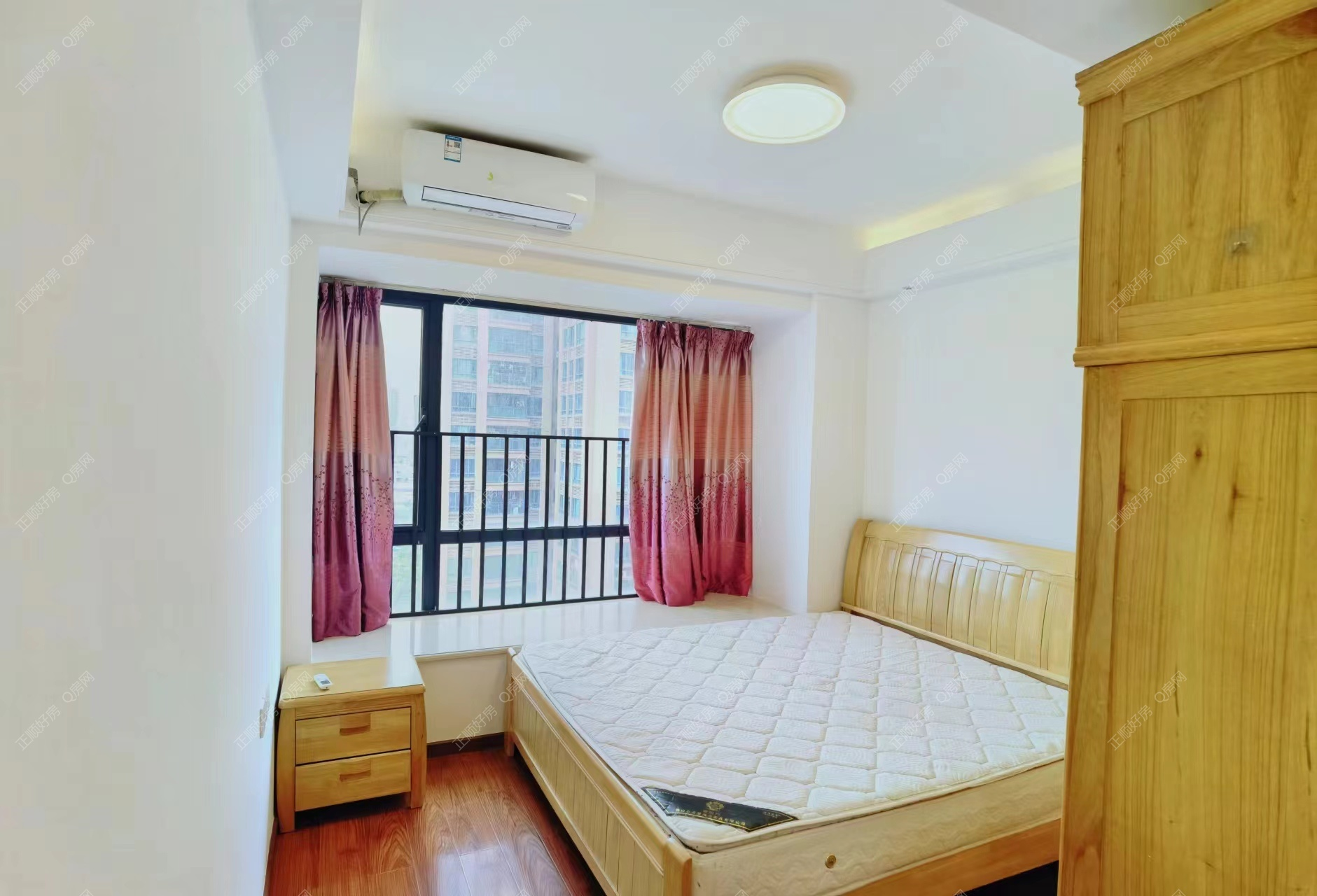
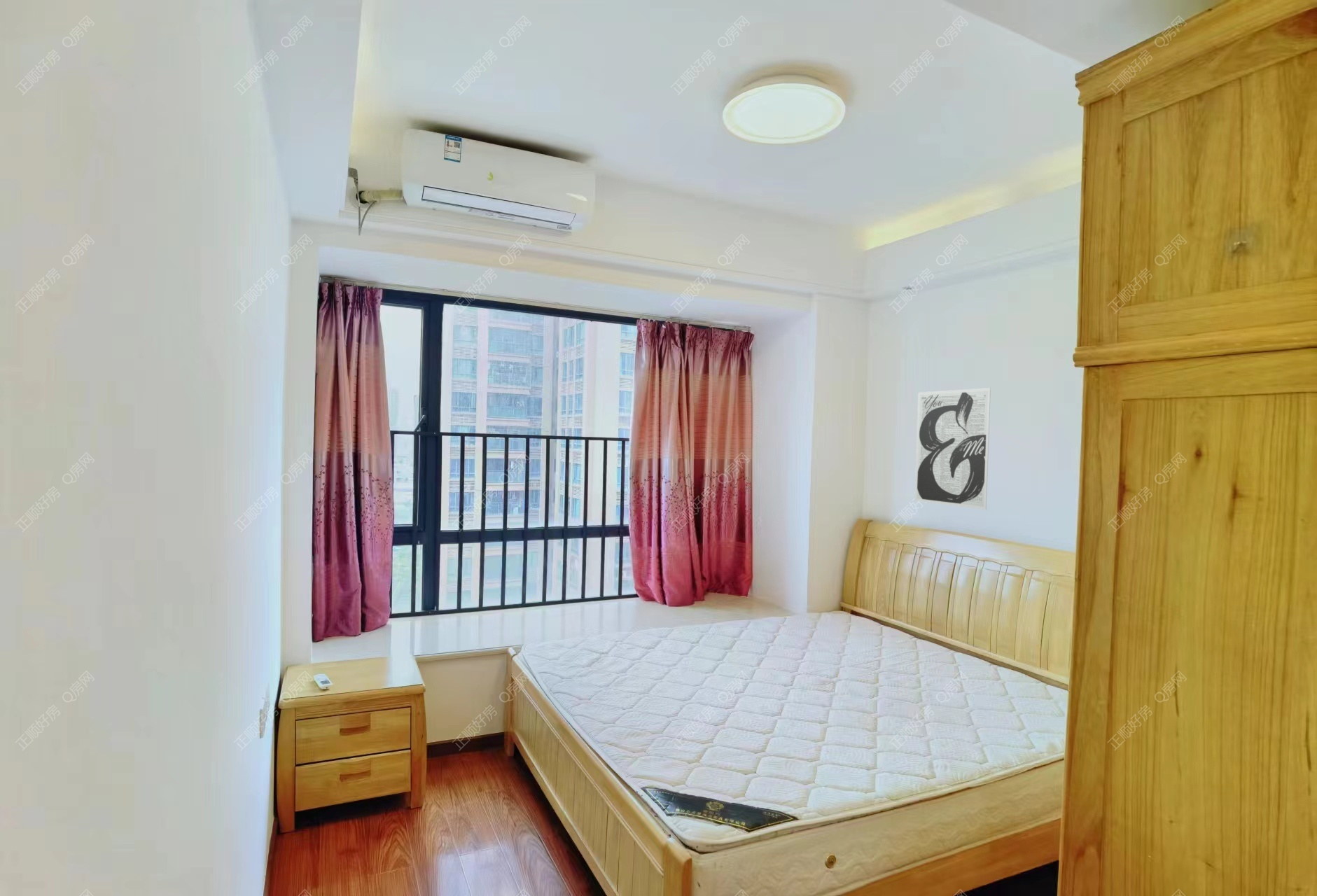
+ wall art (950, 447)
